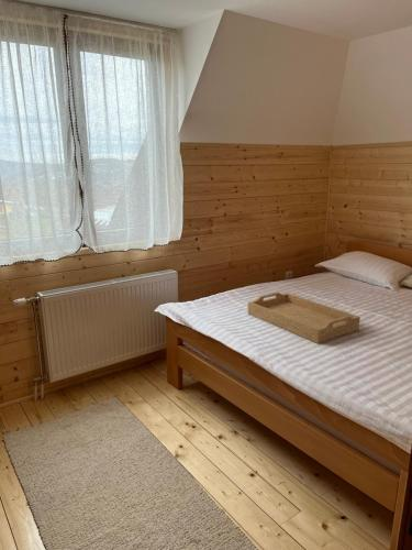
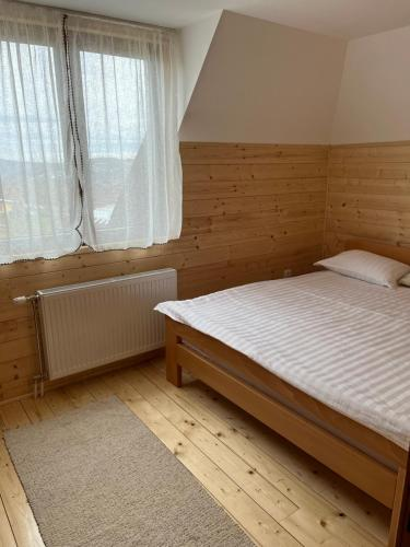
- serving tray (300, 312)
